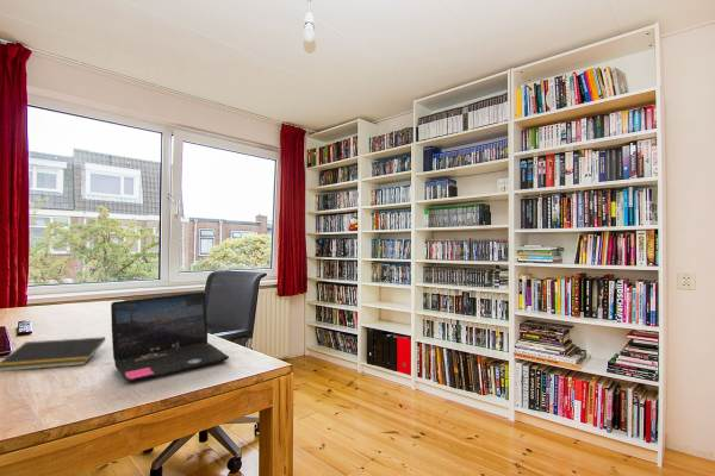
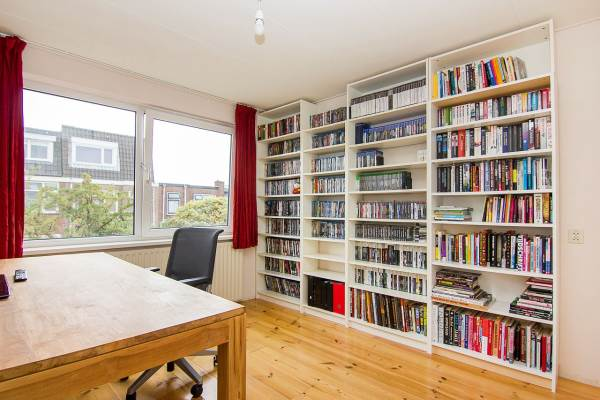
- notepad (54, 352)
- laptop (170, 331)
